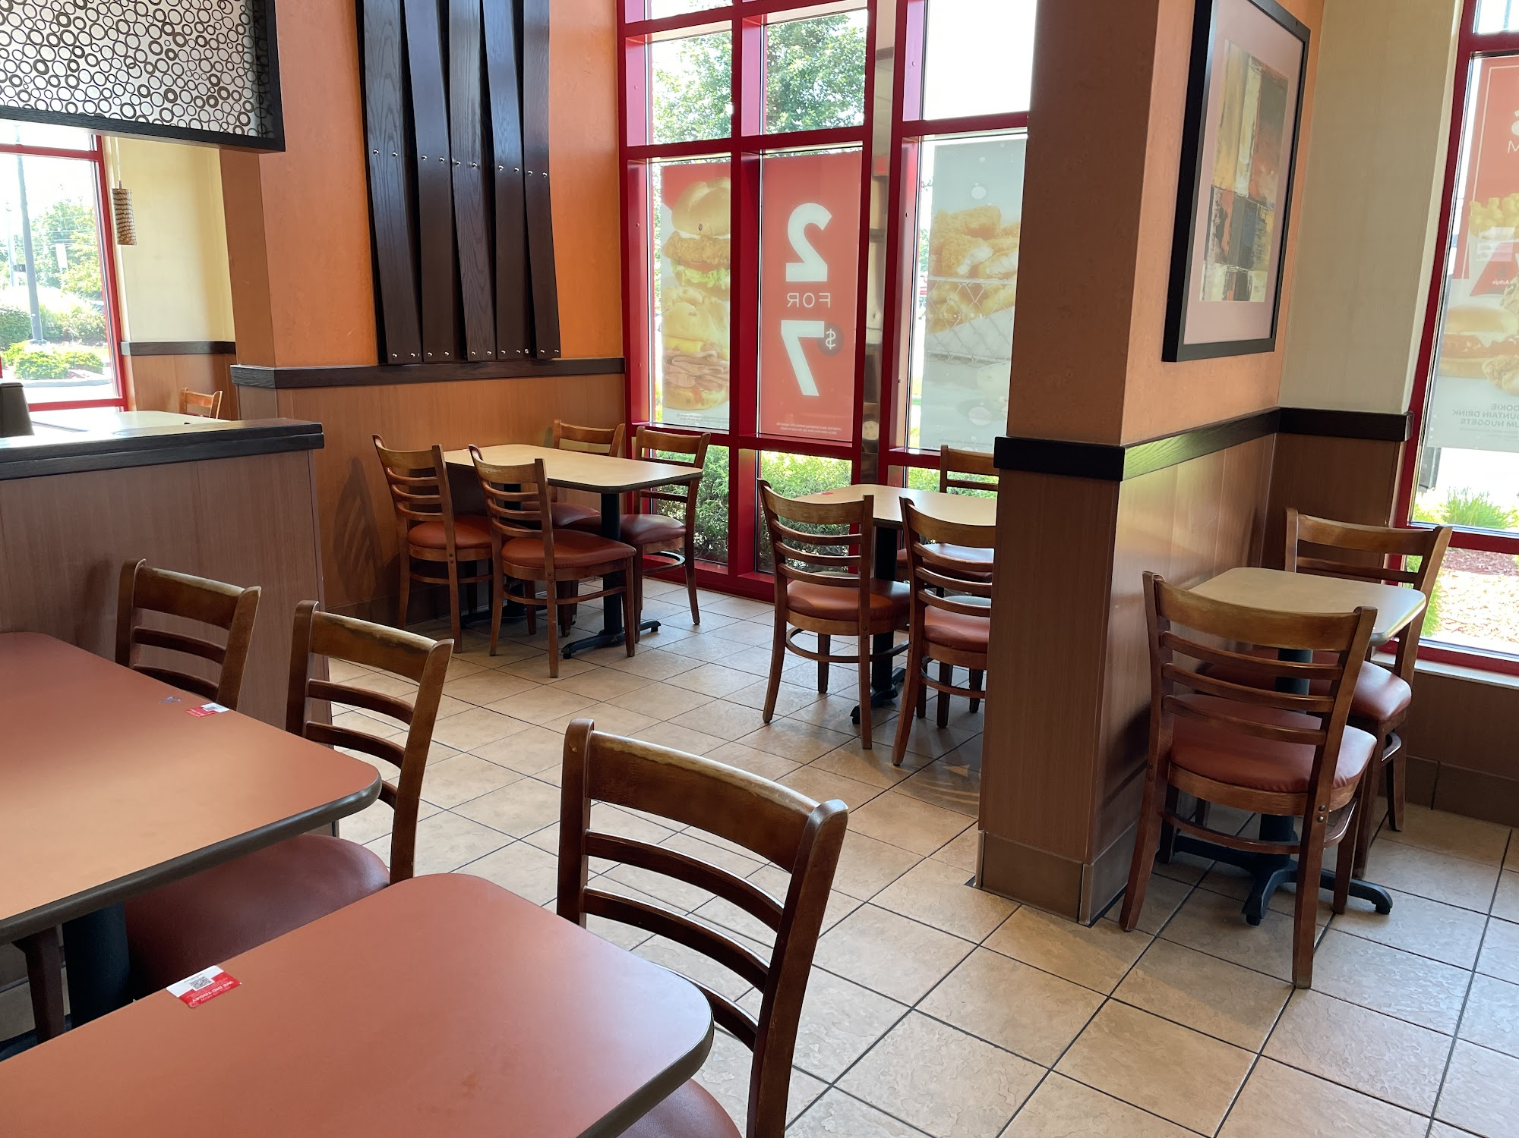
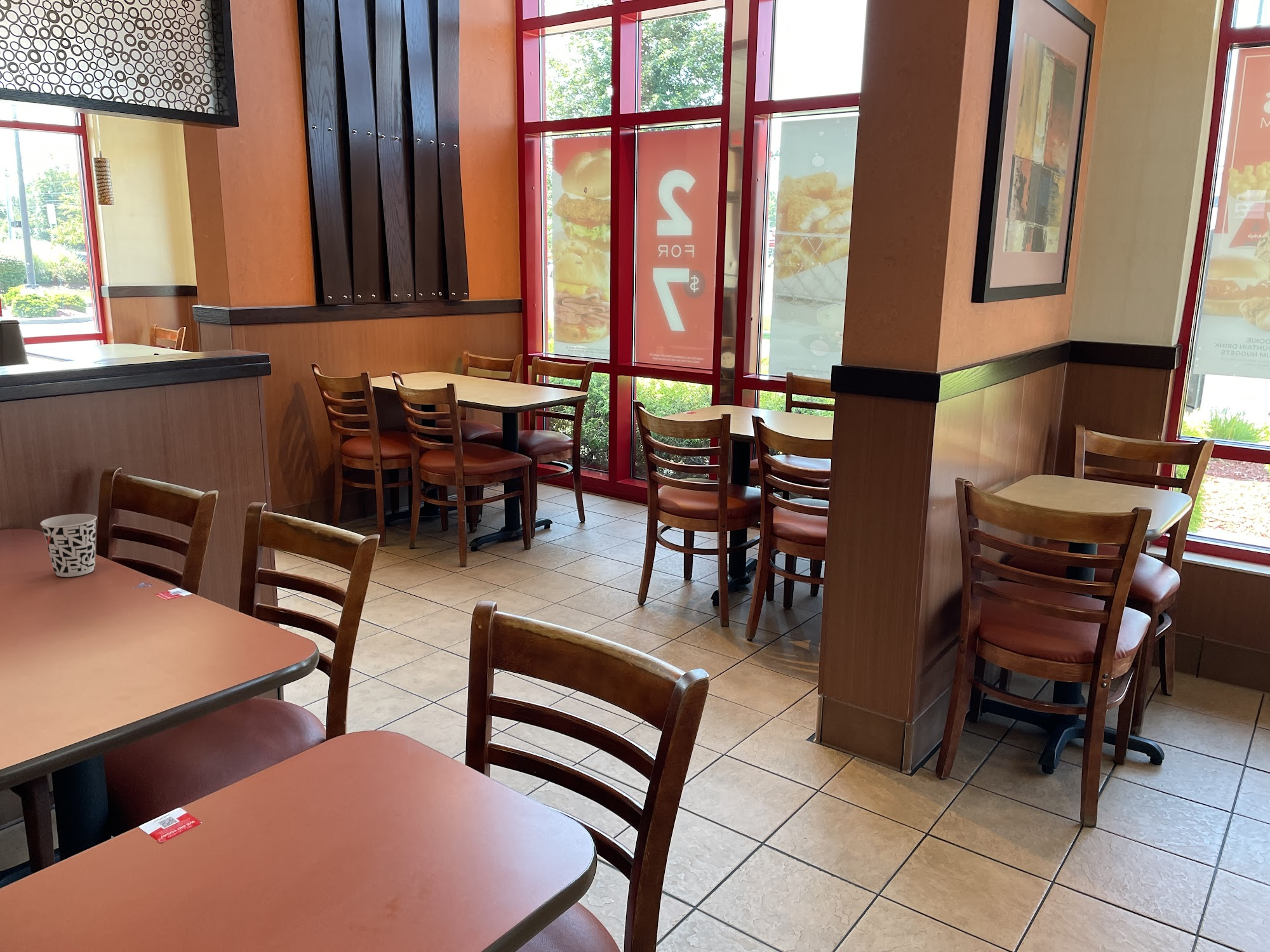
+ cup (72, 546)
